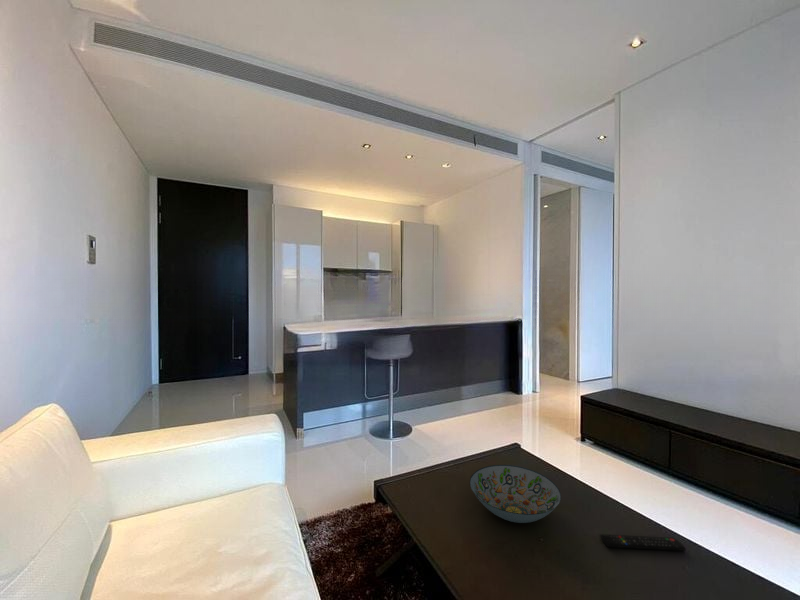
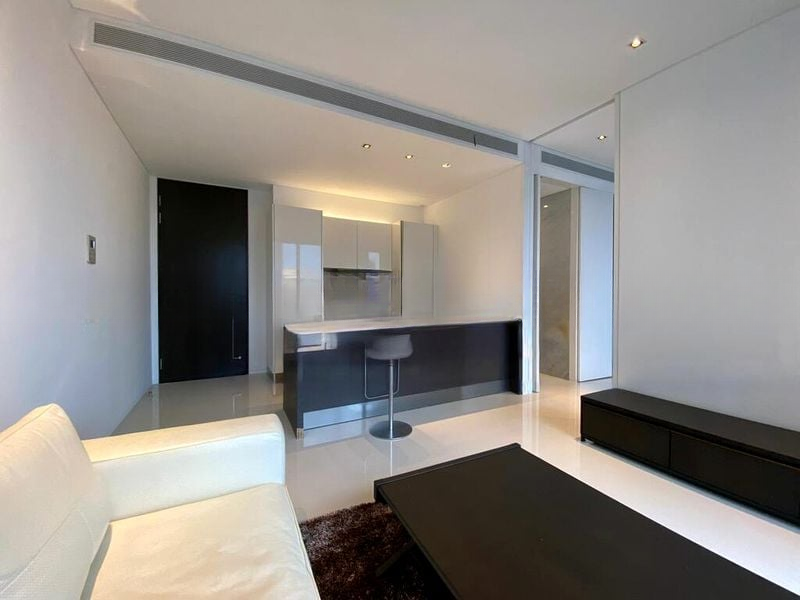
- decorative bowl (513, 499)
- remote control (642, 543)
